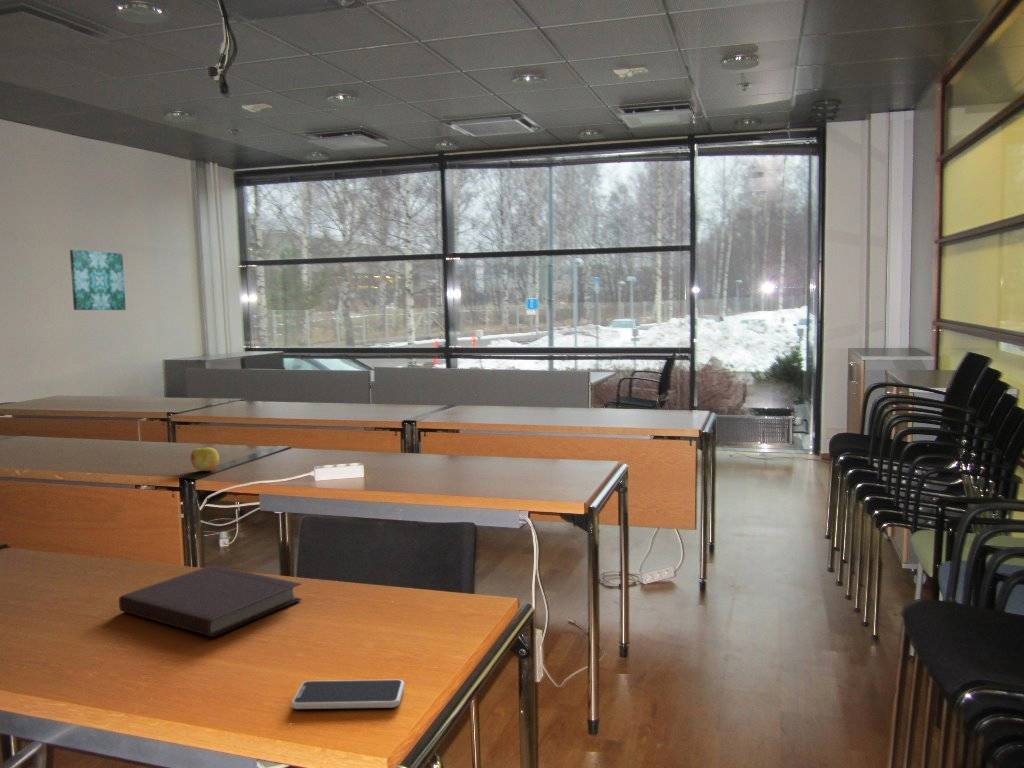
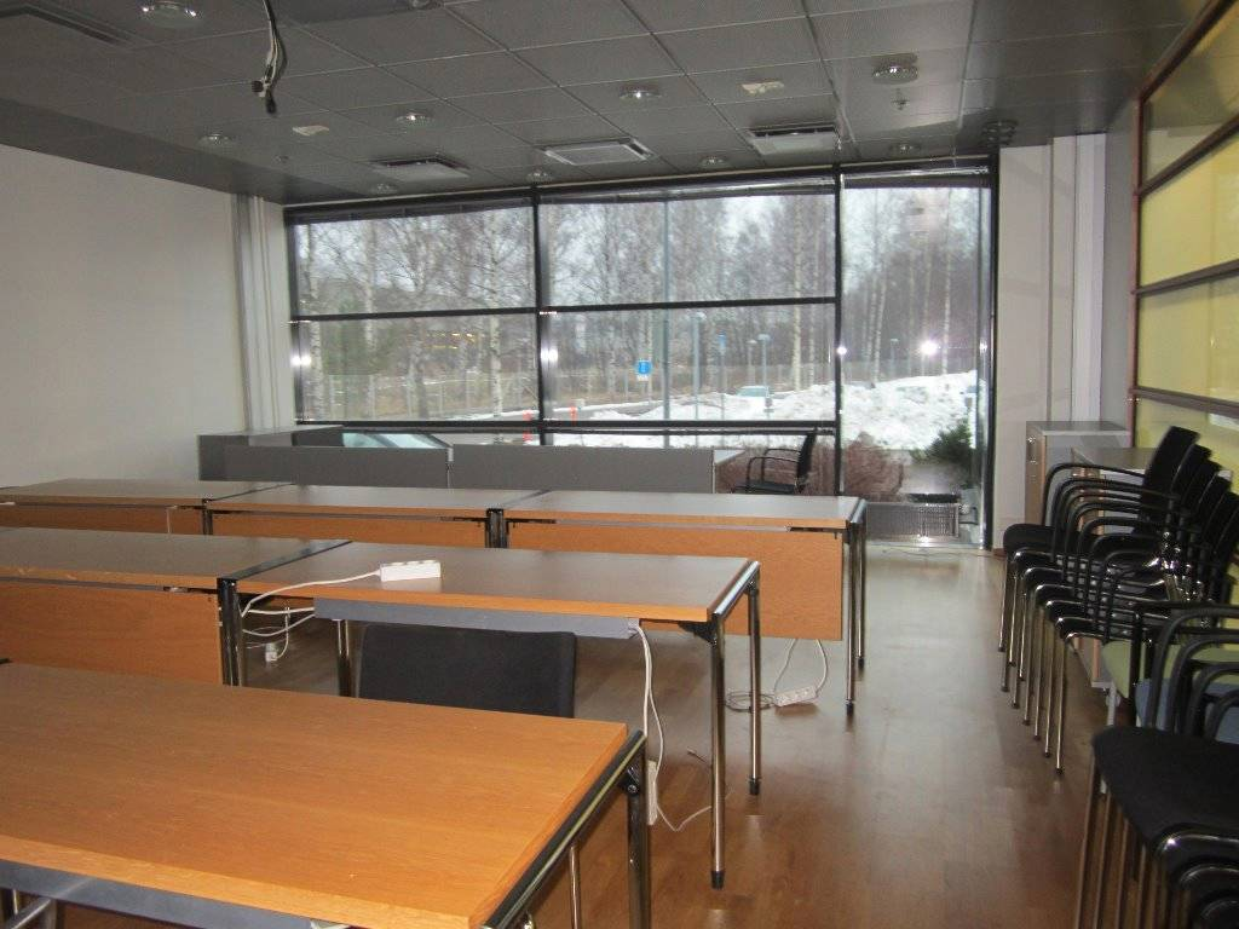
- notebook (211, 597)
- apple (204, 459)
- wall art (98, 281)
- smartphone (349, 693)
